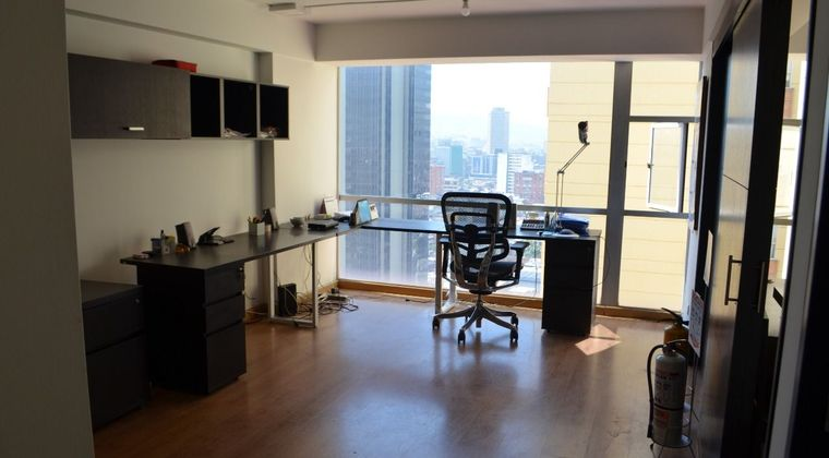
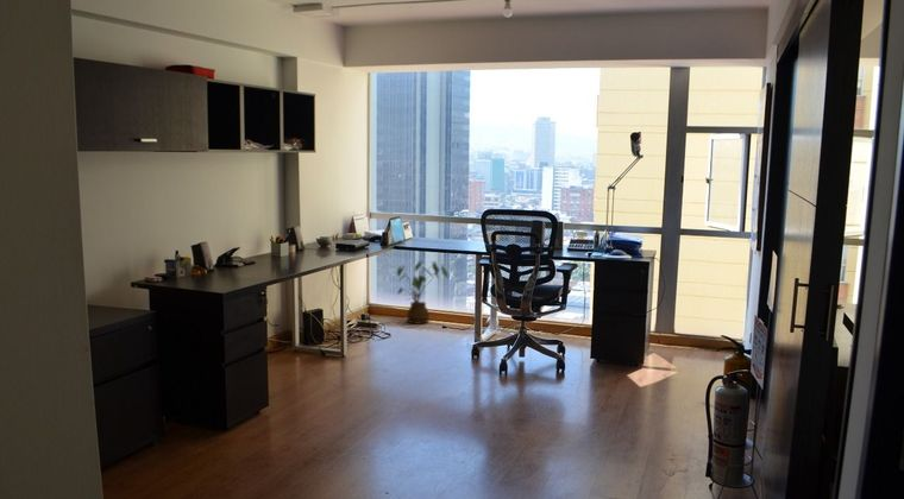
+ house plant (421, 292)
